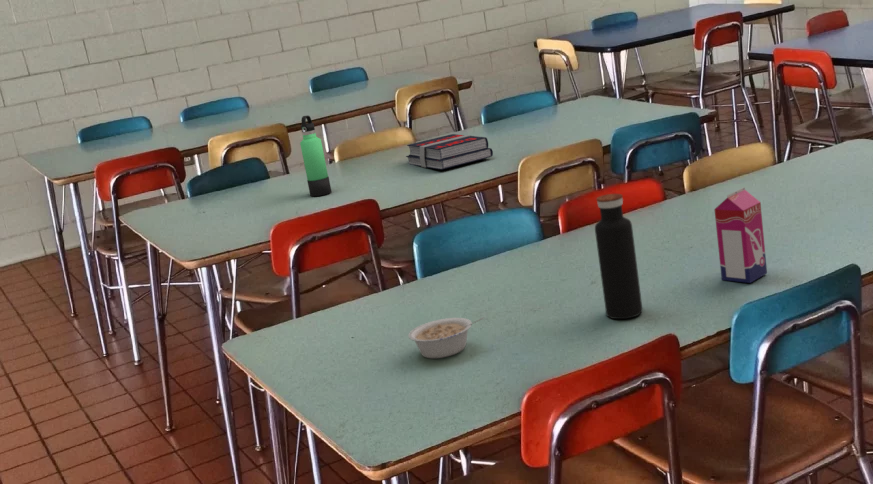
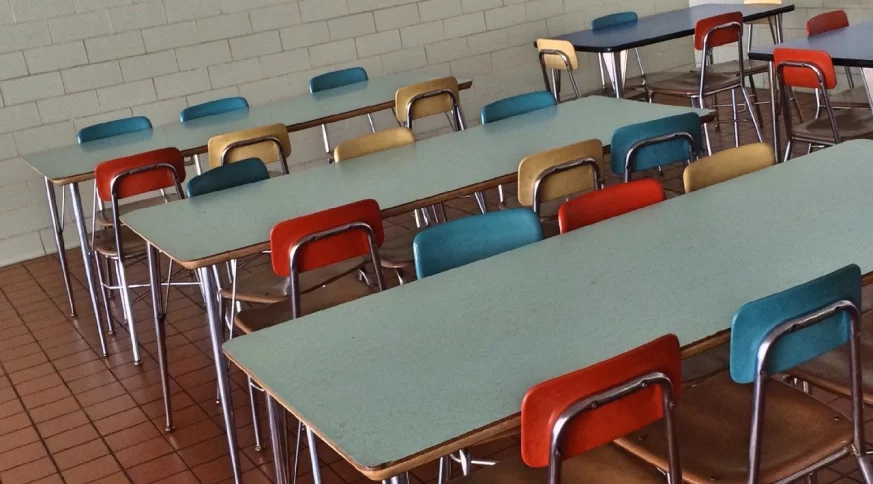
- thermos bottle (313, 155)
- book (447, 150)
- water bottle (617, 255)
- milk carton (740, 234)
- legume (443, 336)
